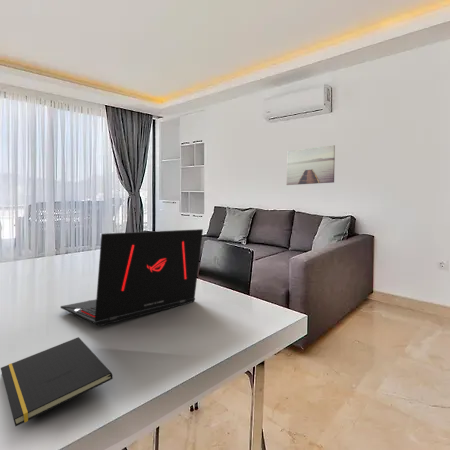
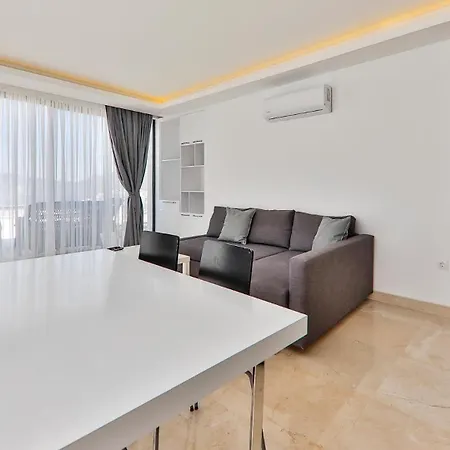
- laptop (134, 268)
- wall art (309, 166)
- notepad (53, 373)
